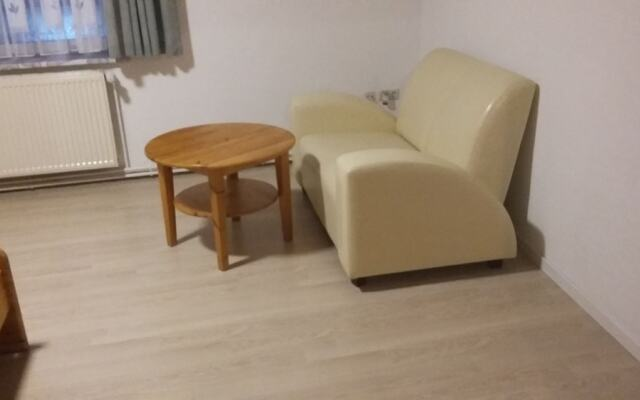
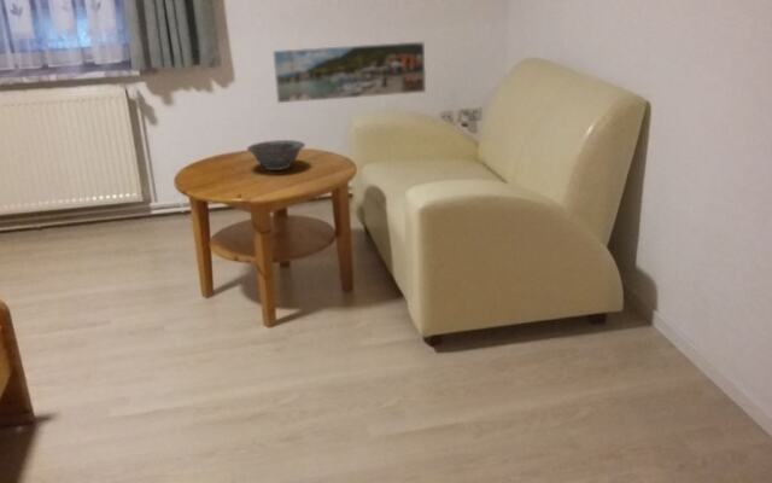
+ decorative bowl (276, 156)
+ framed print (351, 71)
